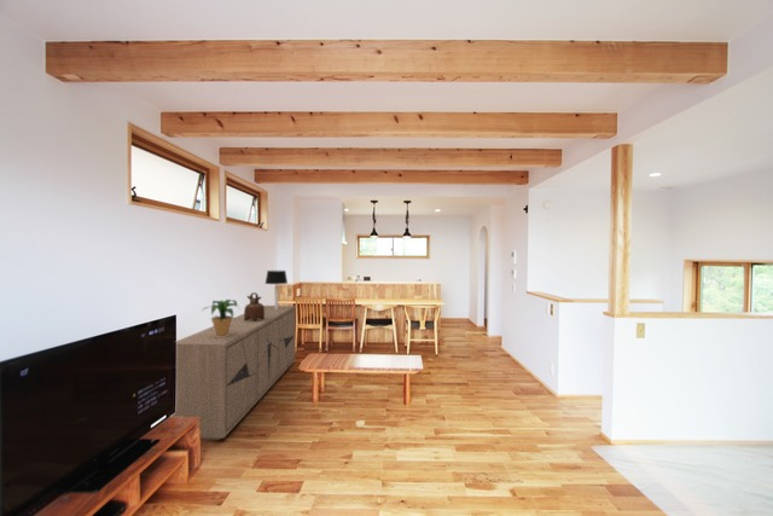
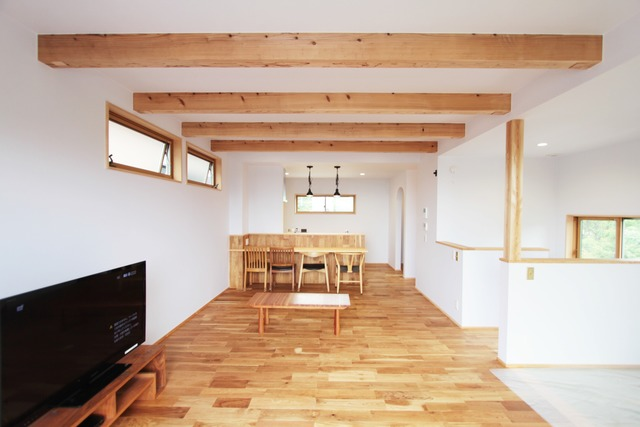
- vessel (254, 306)
- sideboard (249, 355)
- table lamp (275, 290)
- potted plant (222, 318)
